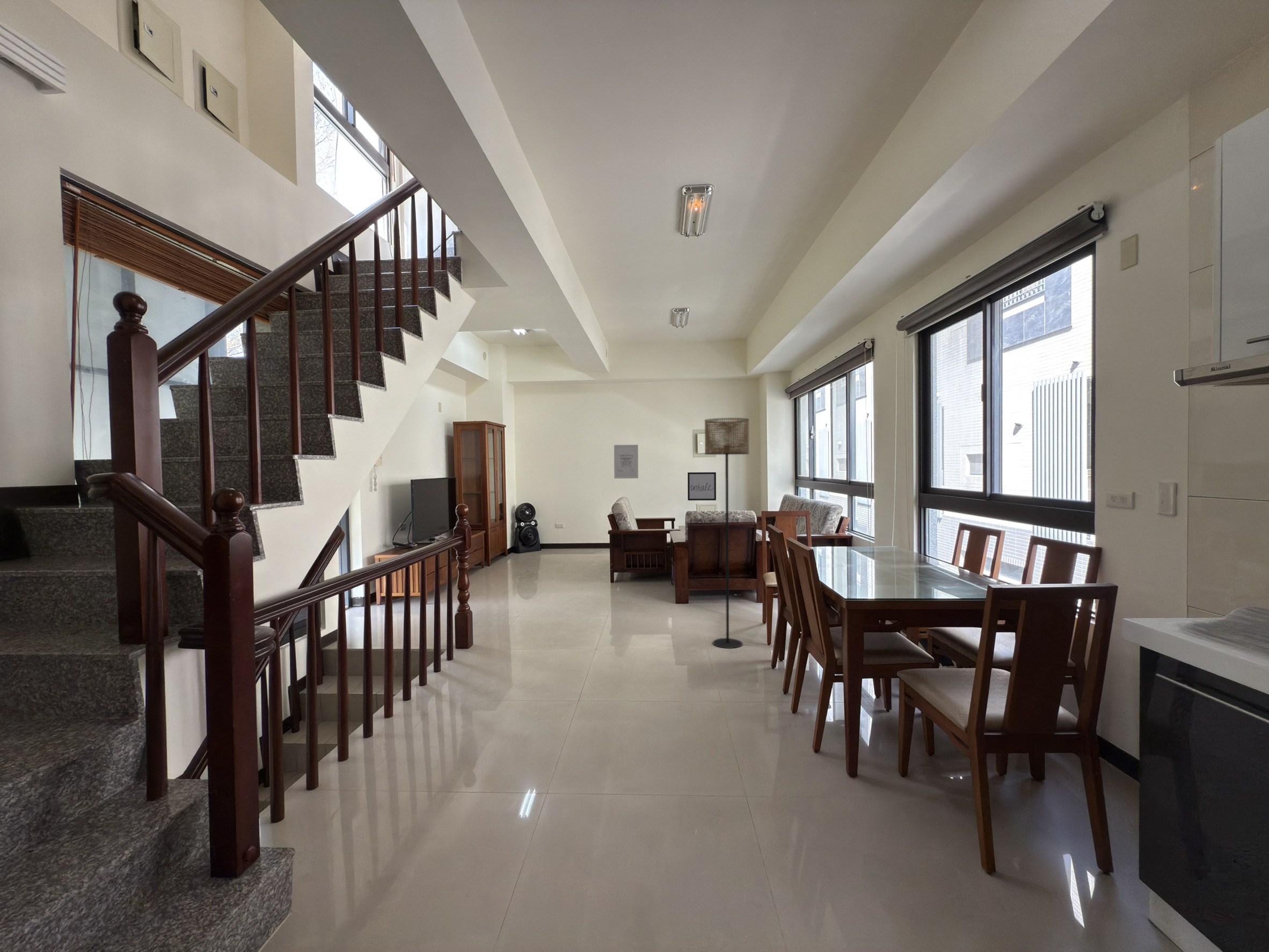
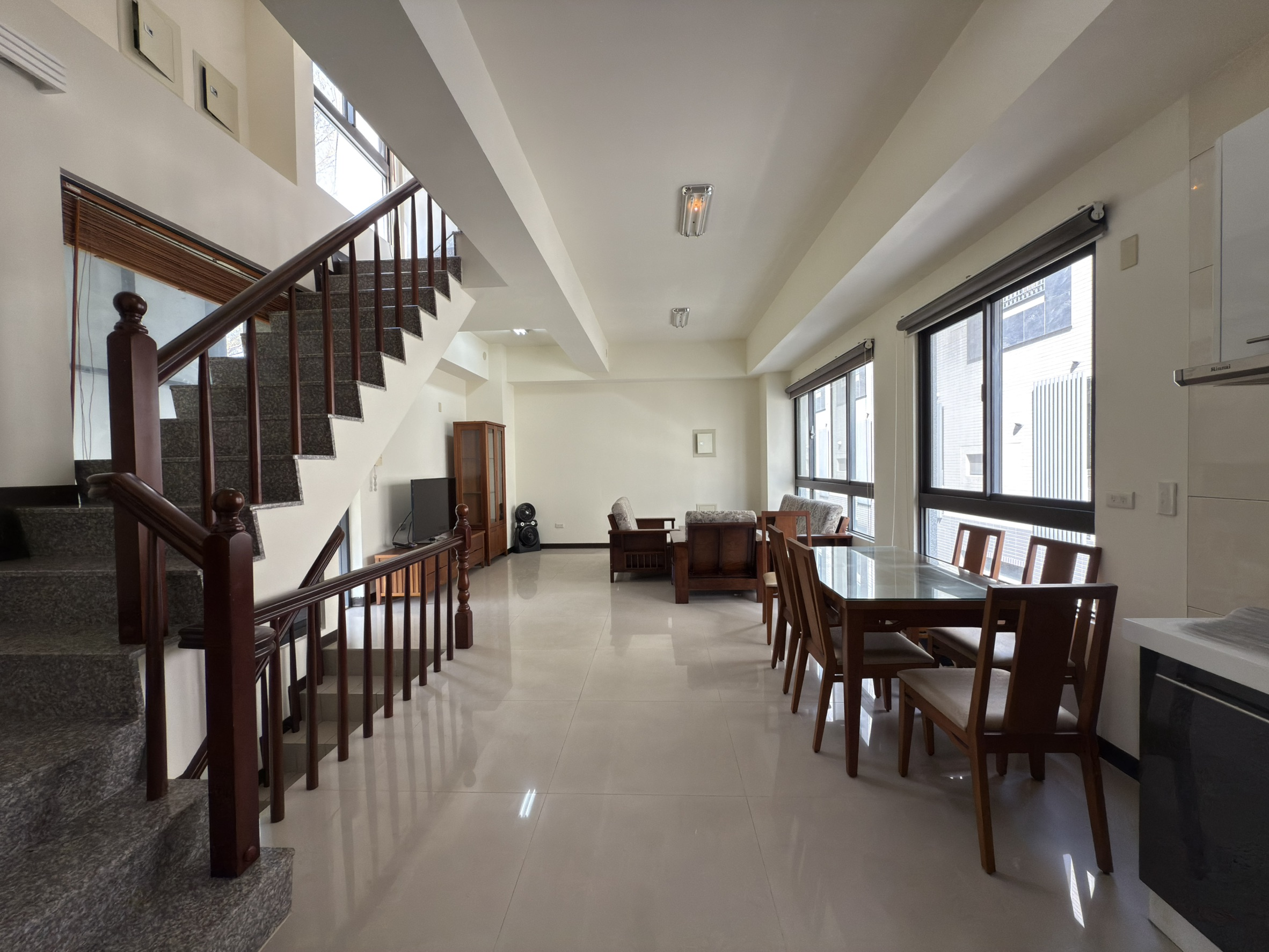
- wall art (702, 486)
- wall art (626, 462)
- floor lamp (727, 532)
